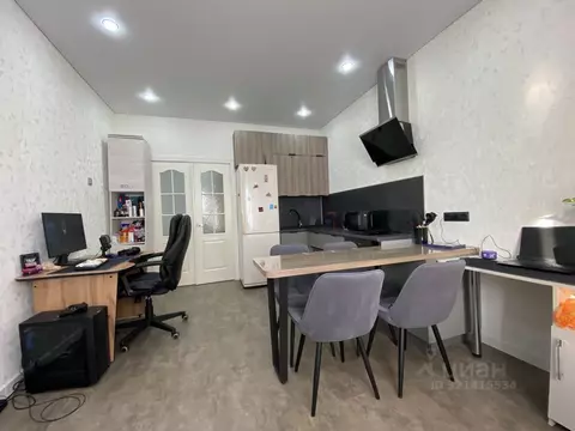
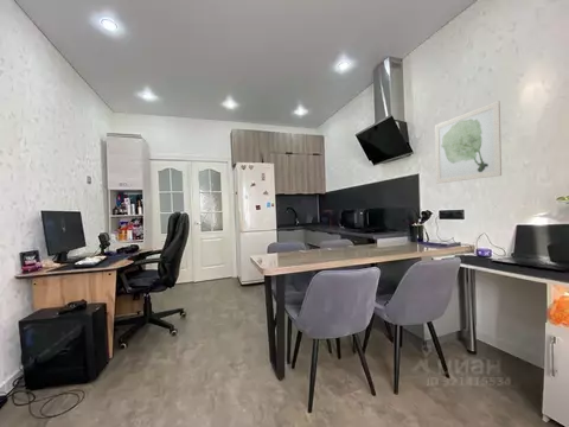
+ wall art (463, 147)
